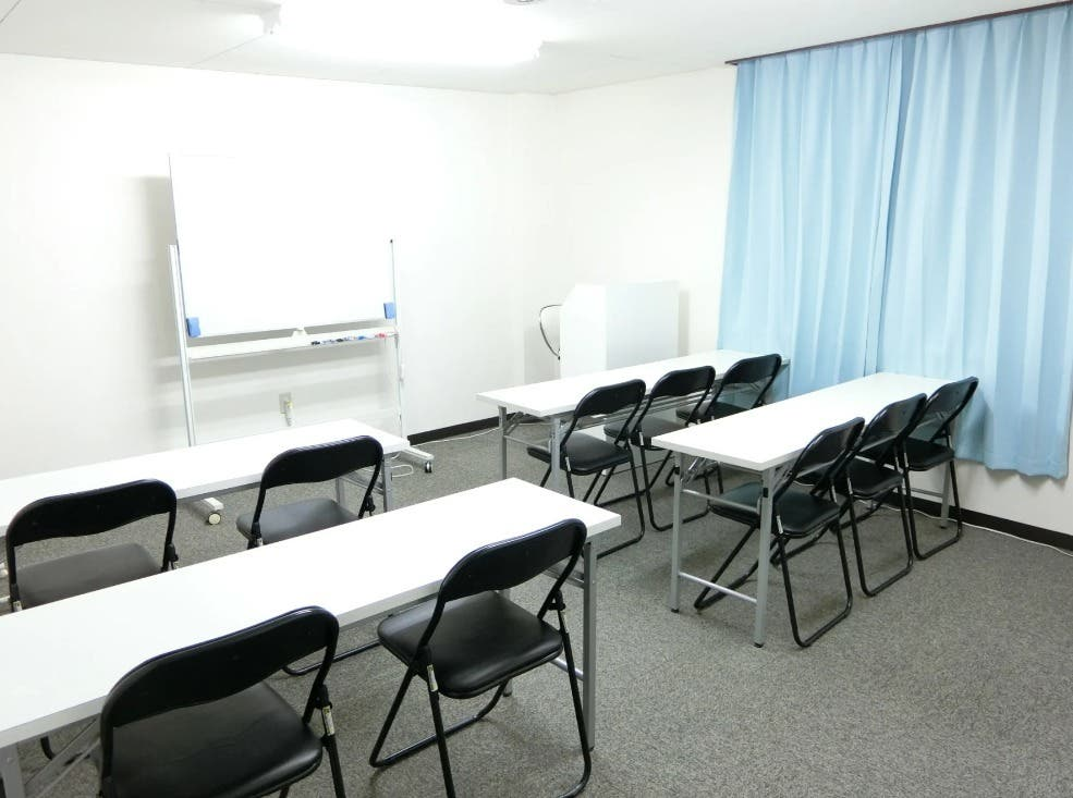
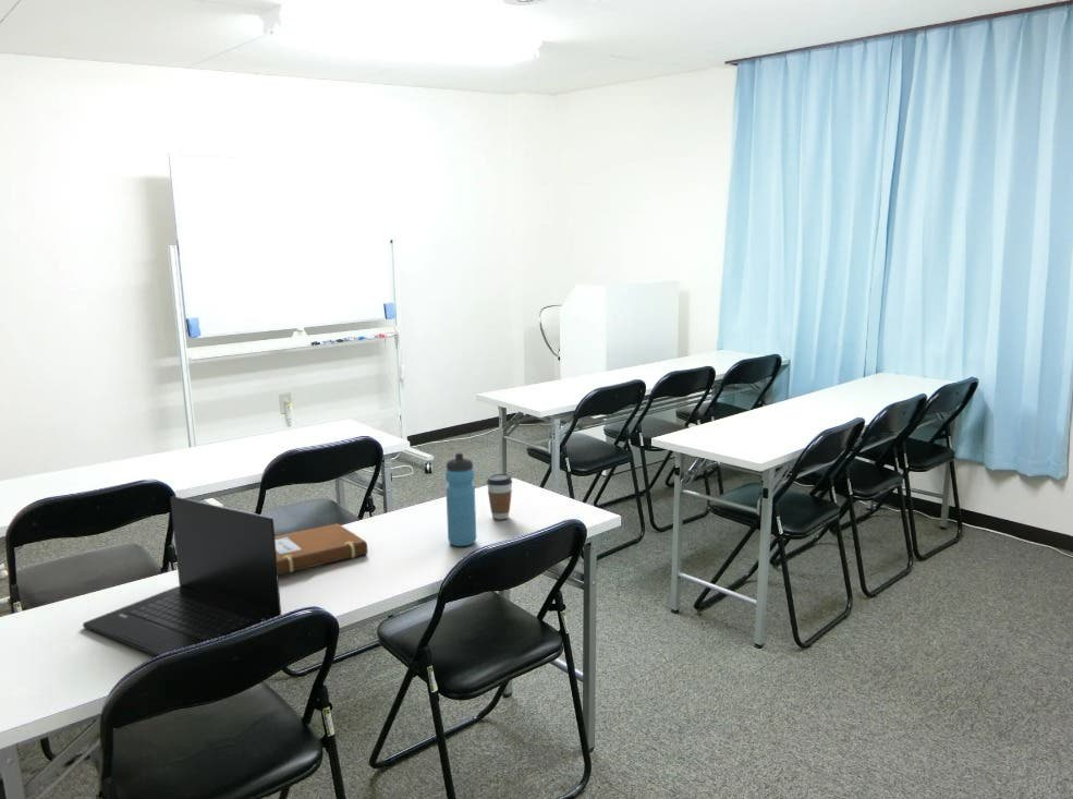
+ water bottle (461, 498)
+ coffee cup (499, 496)
+ notebook (306, 548)
+ laptop (178, 572)
